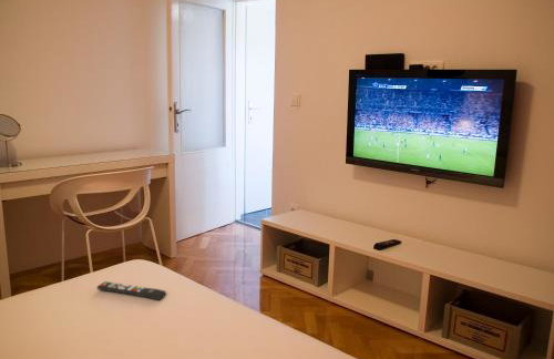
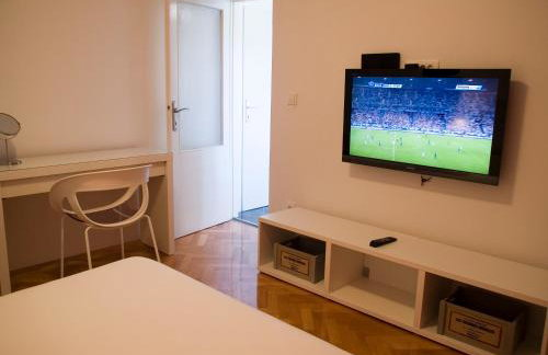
- remote control (131, 290)
